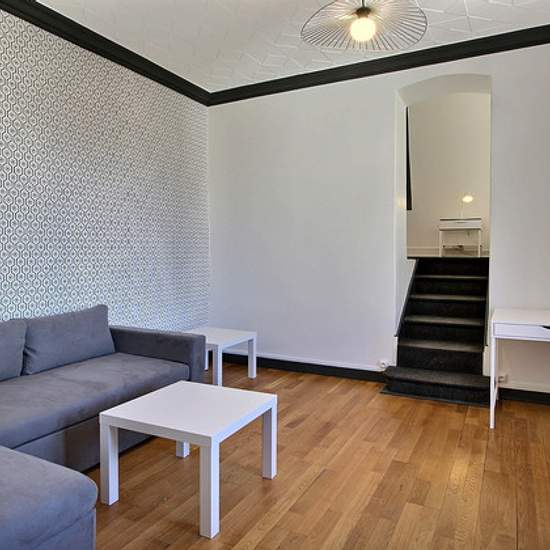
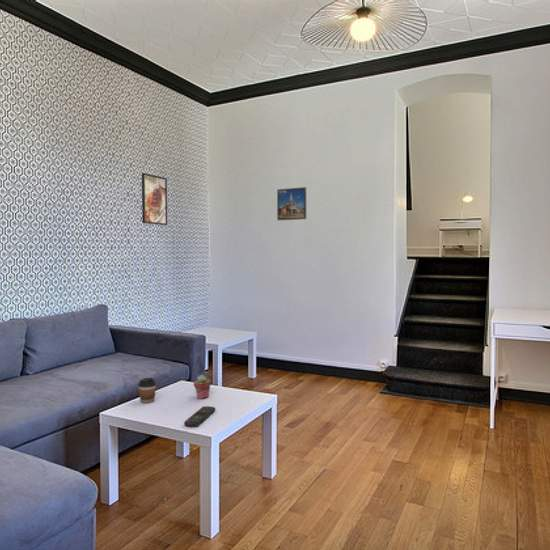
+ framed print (155, 200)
+ potted succulent (202, 385)
+ remote control (200, 415)
+ coffee cup (147, 389)
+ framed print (291, 204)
